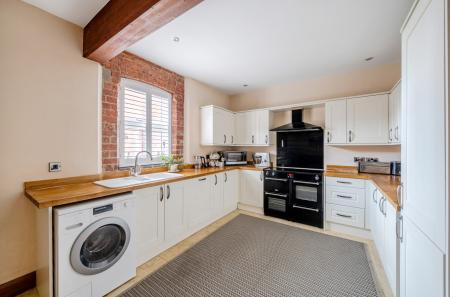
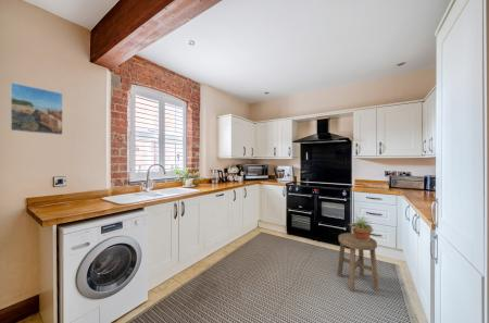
+ stool (358, 260)
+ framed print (38, 110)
+ potted plant (360, 226)
